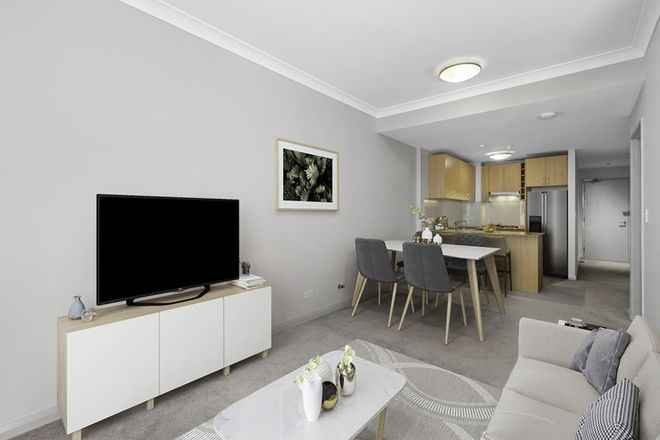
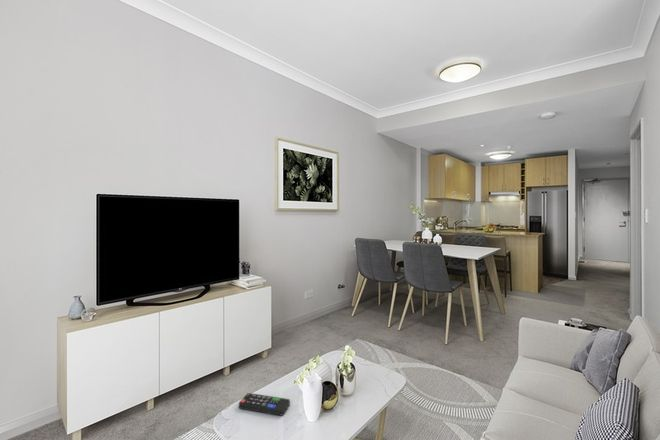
+ remote control (264, 403)
